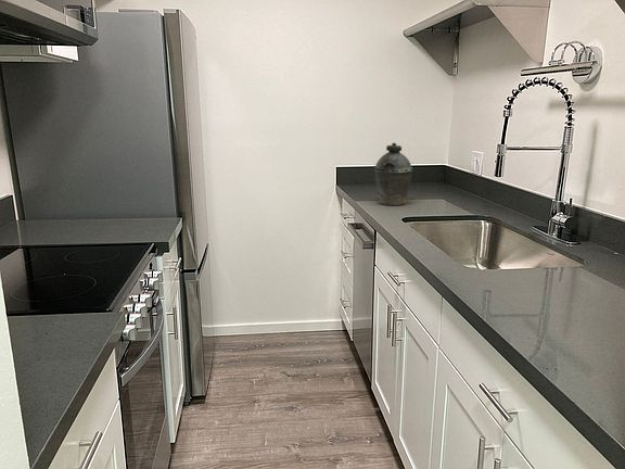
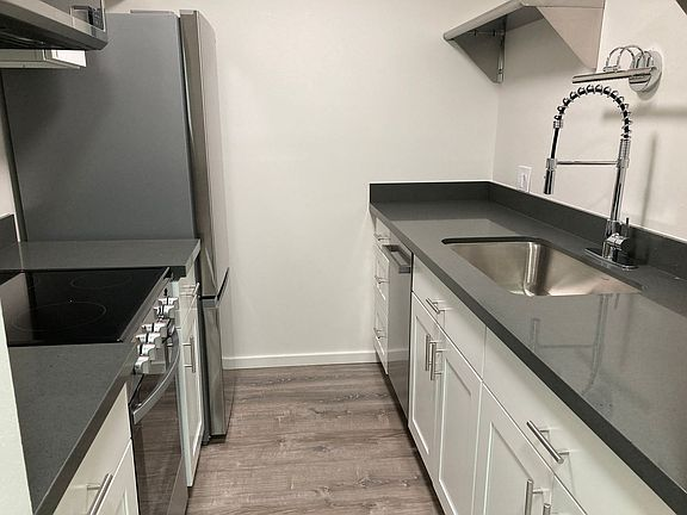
- kettle (393, 173)
